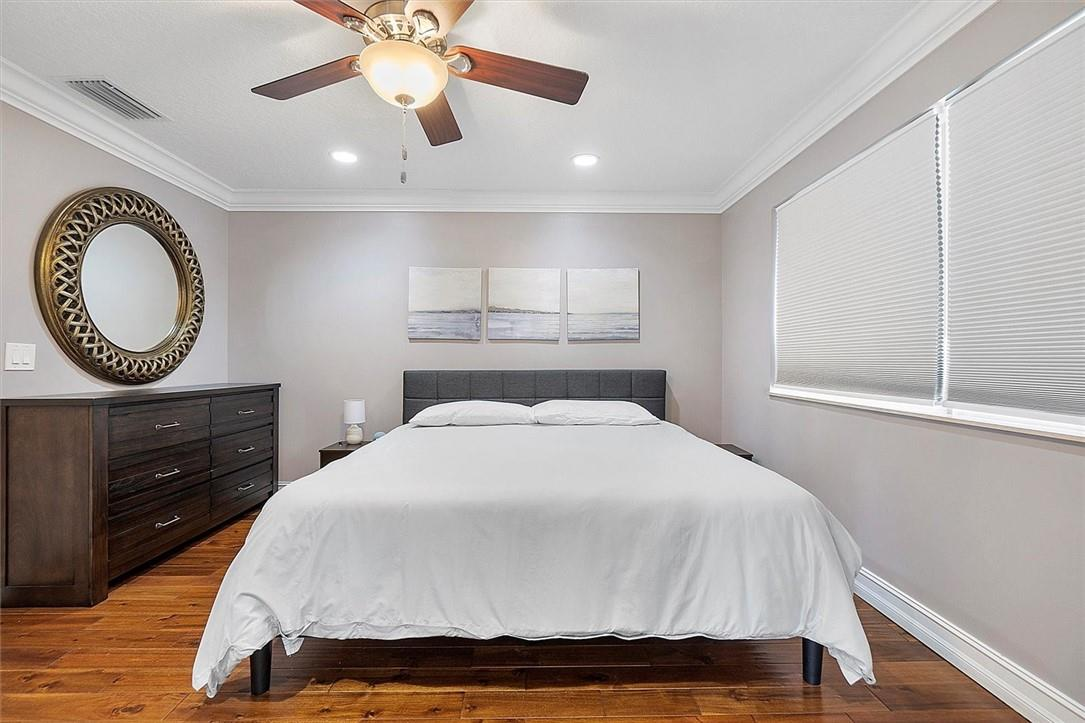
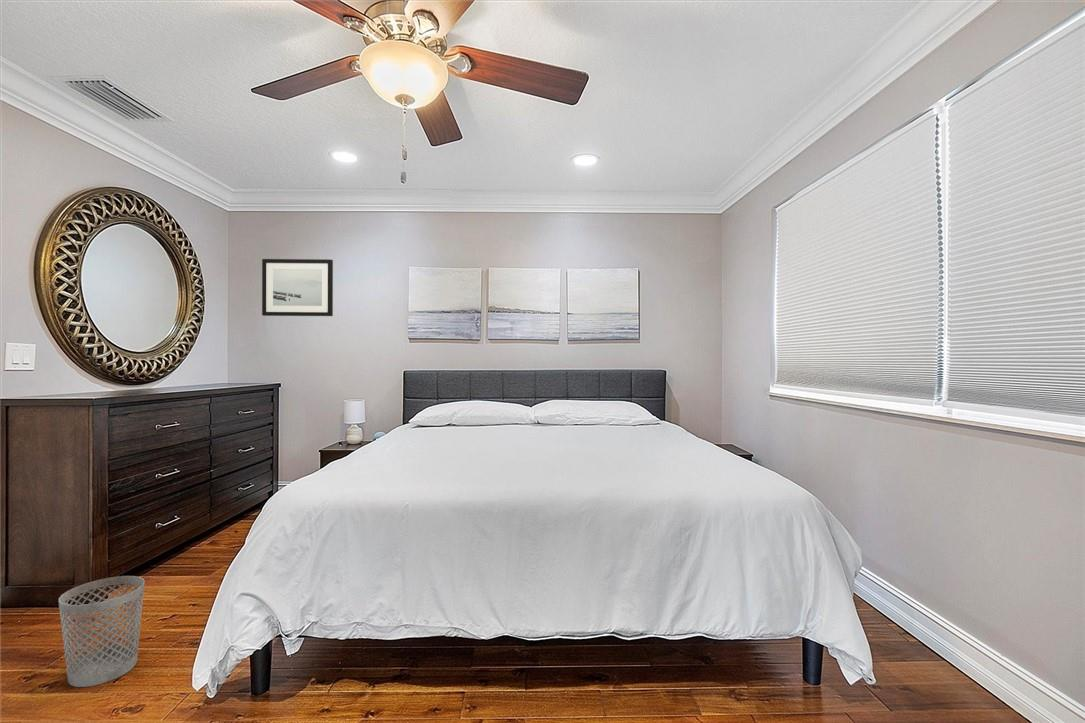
+ wastebasket (103, 630)
+ wall art (297, 287)
